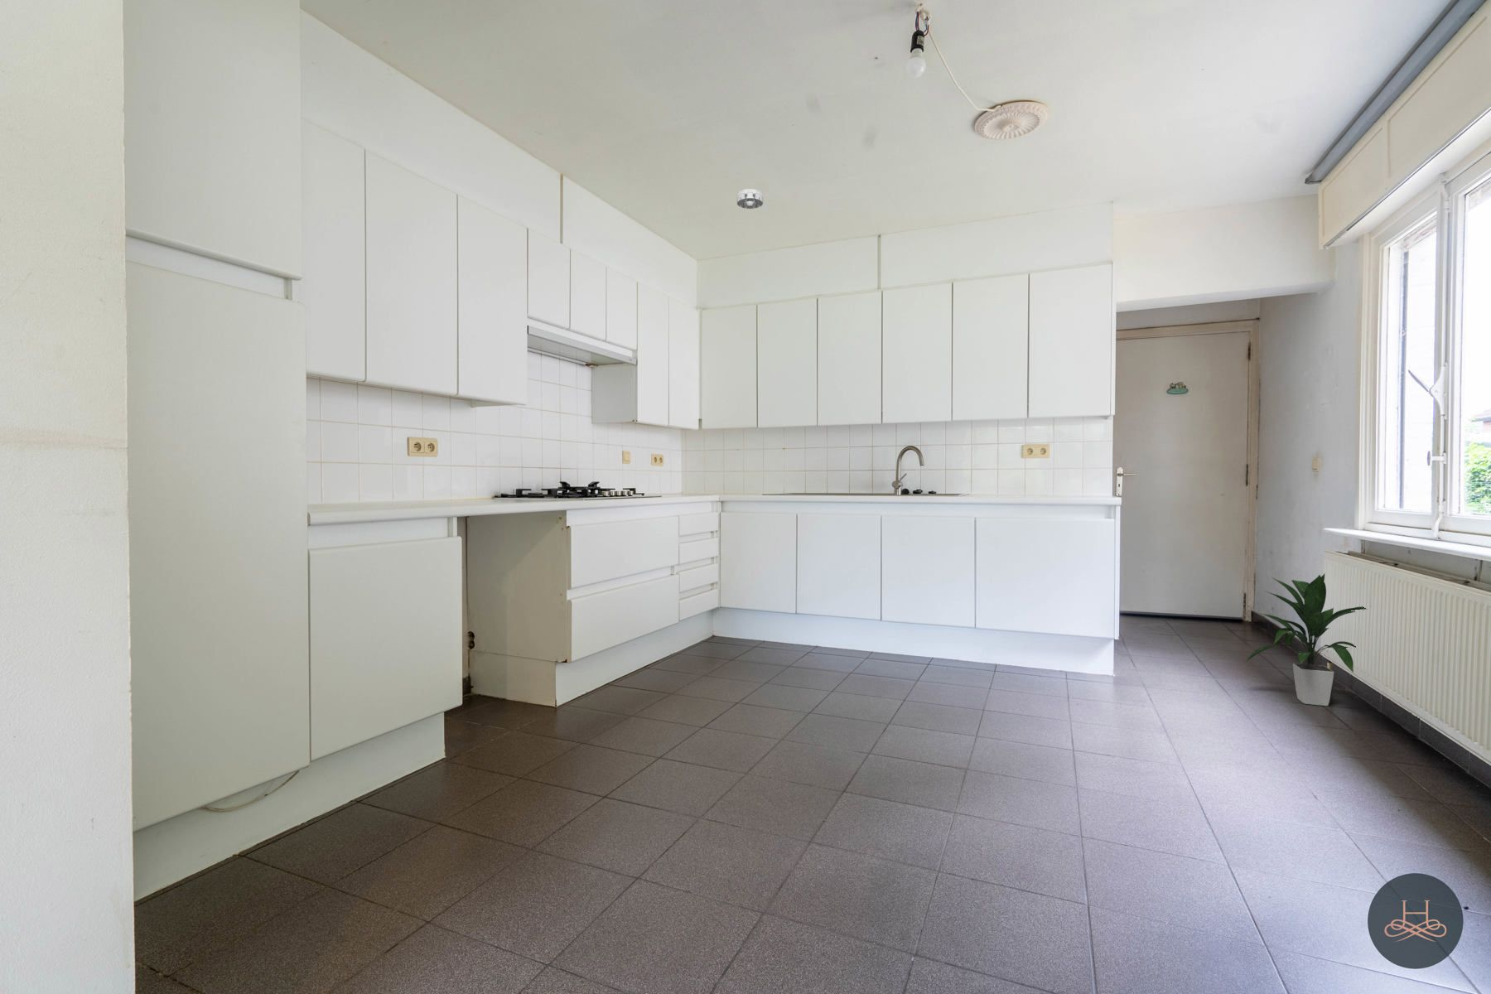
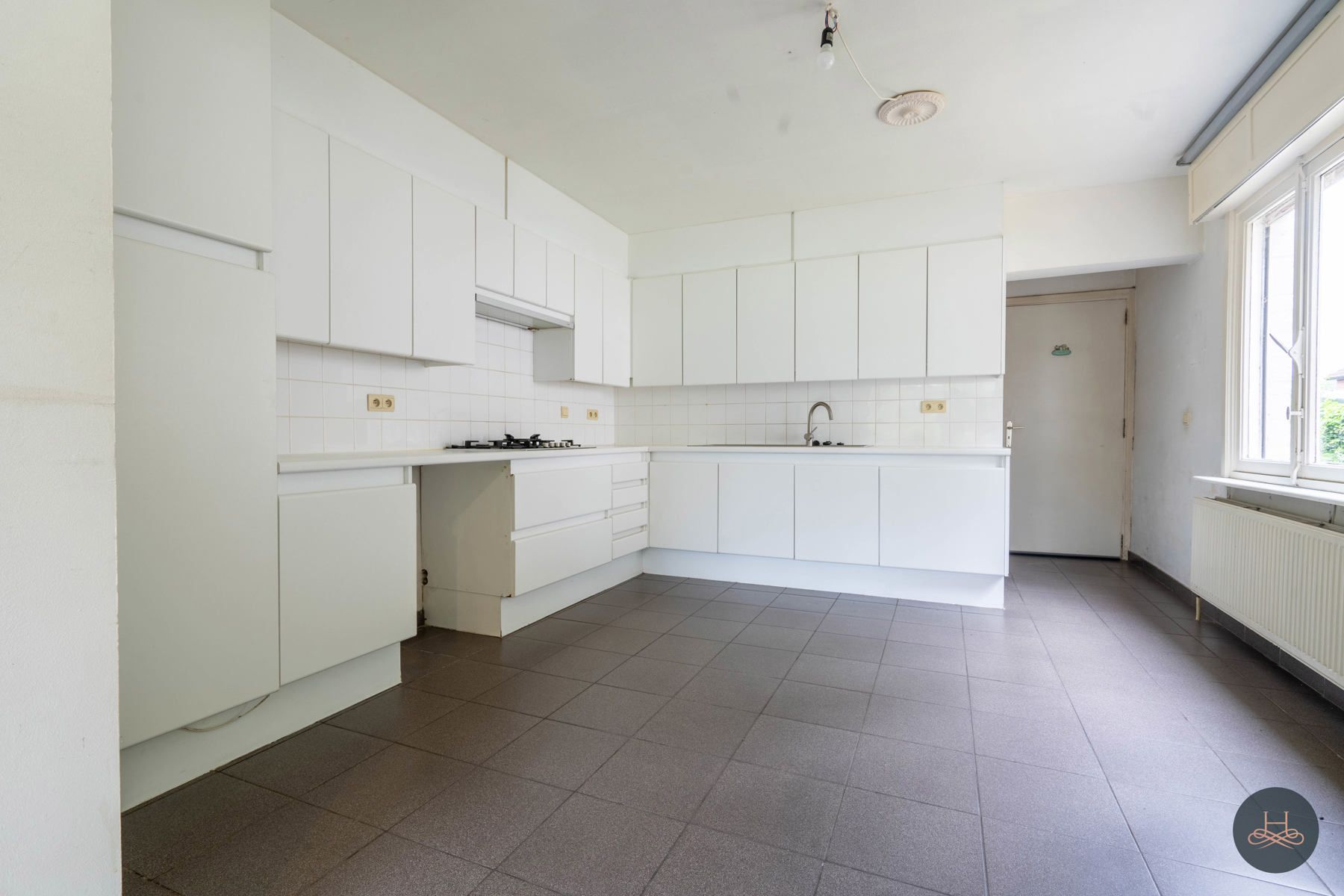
- smoke detector (750, 197)
- indoor plant (1306, 636)
